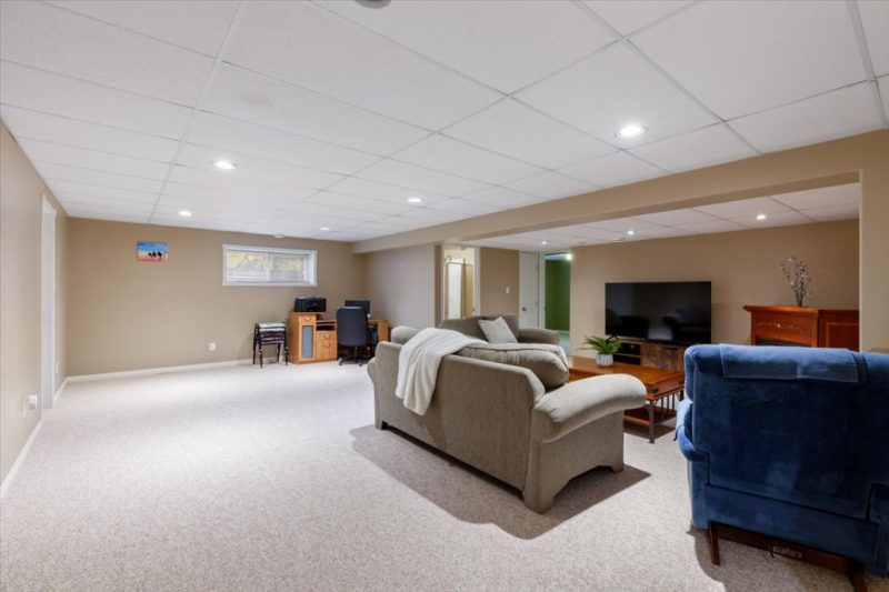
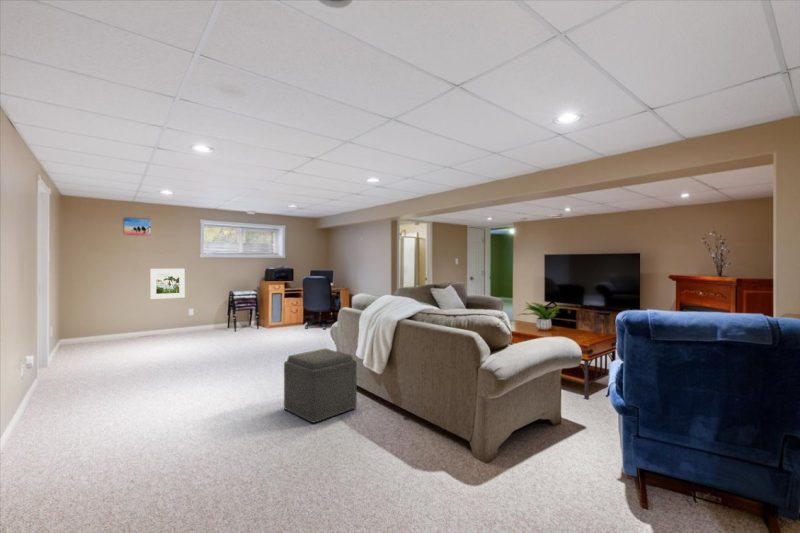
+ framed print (167, 283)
+ ottoman (320, 381)
